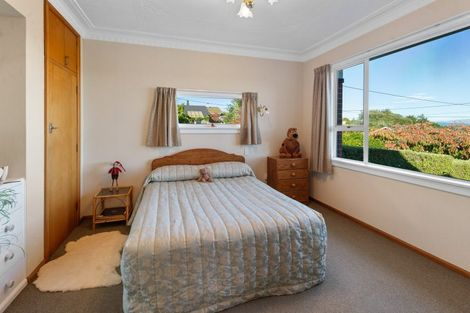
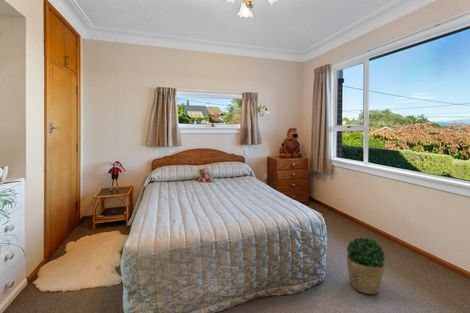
+ potted plant (364, 262)
